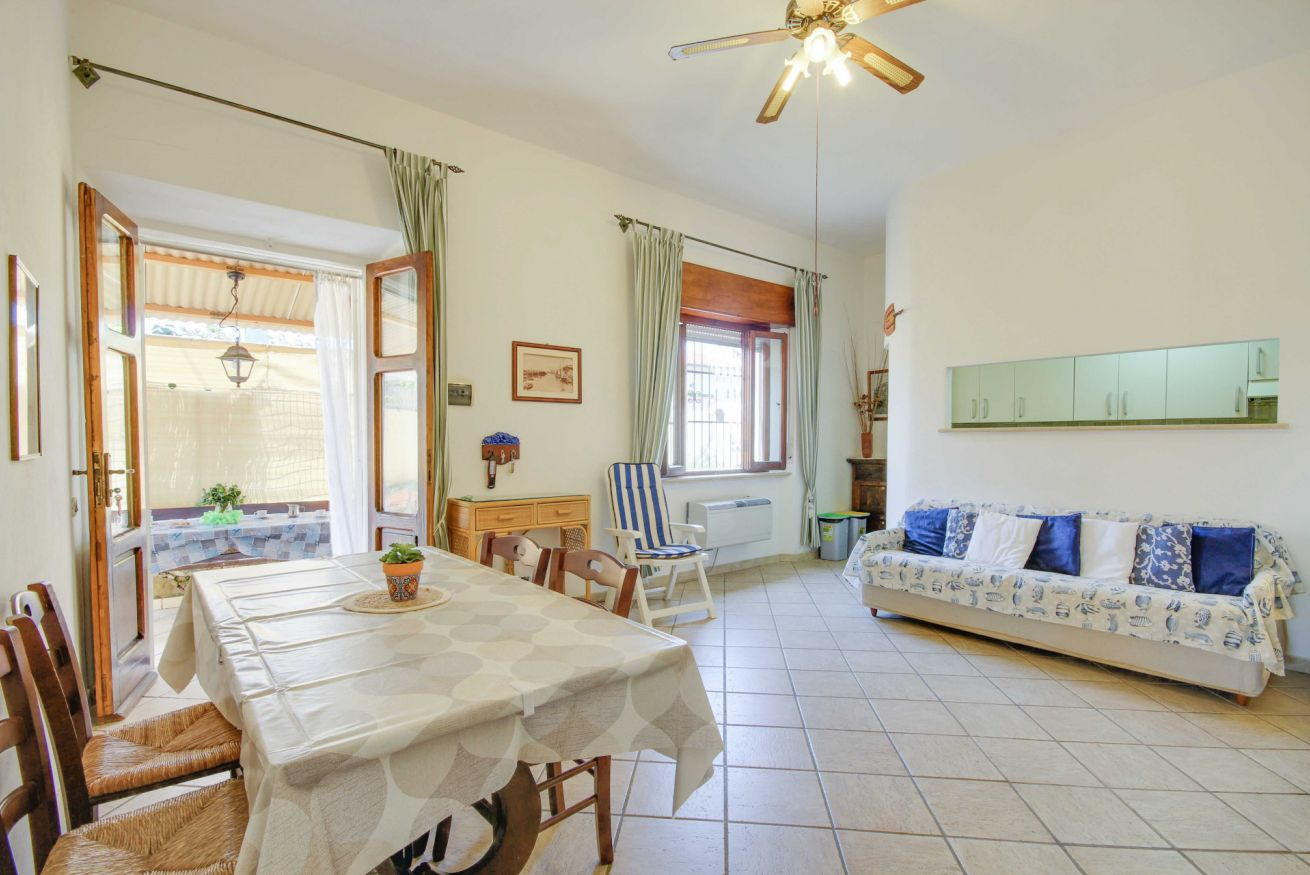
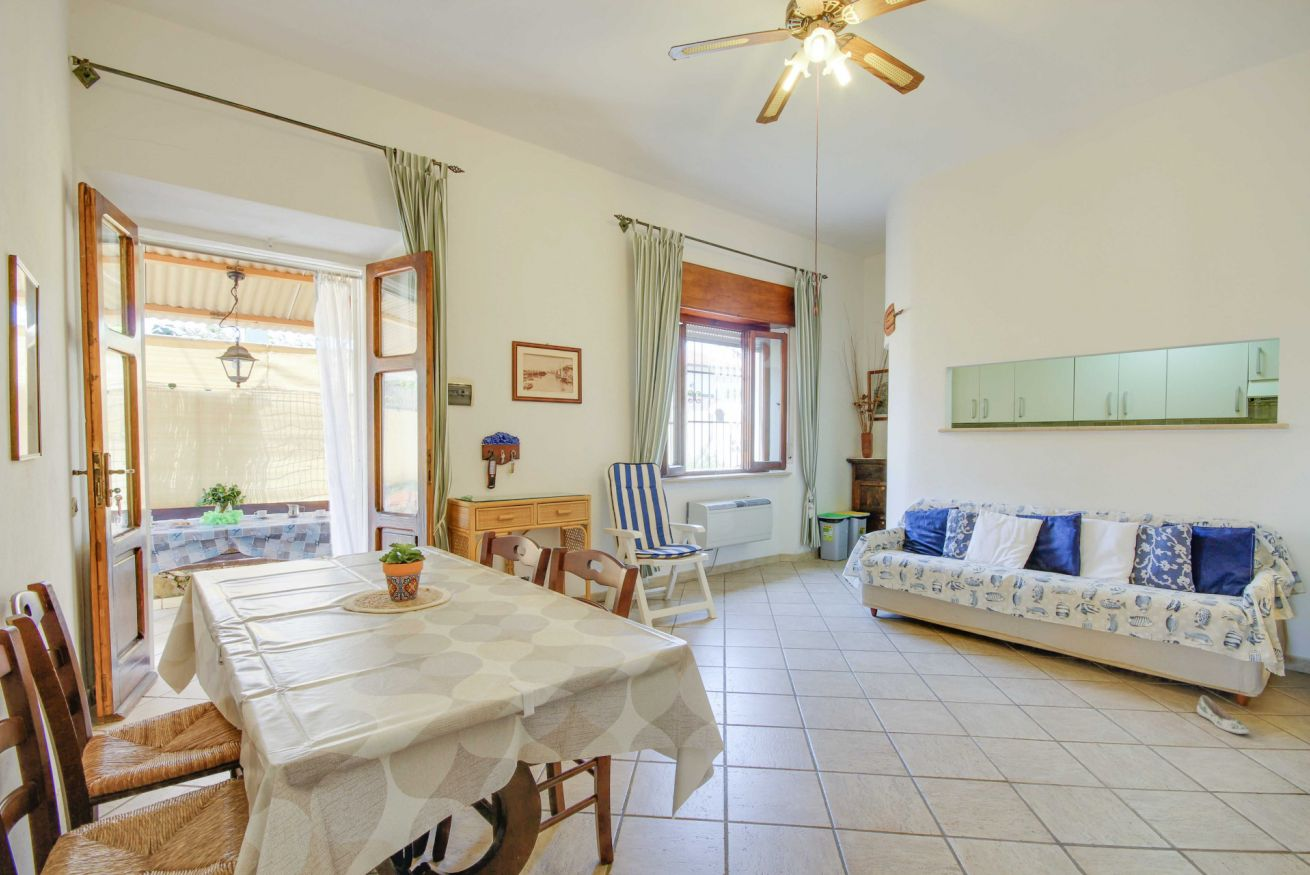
+ shoe (1221, 715)
